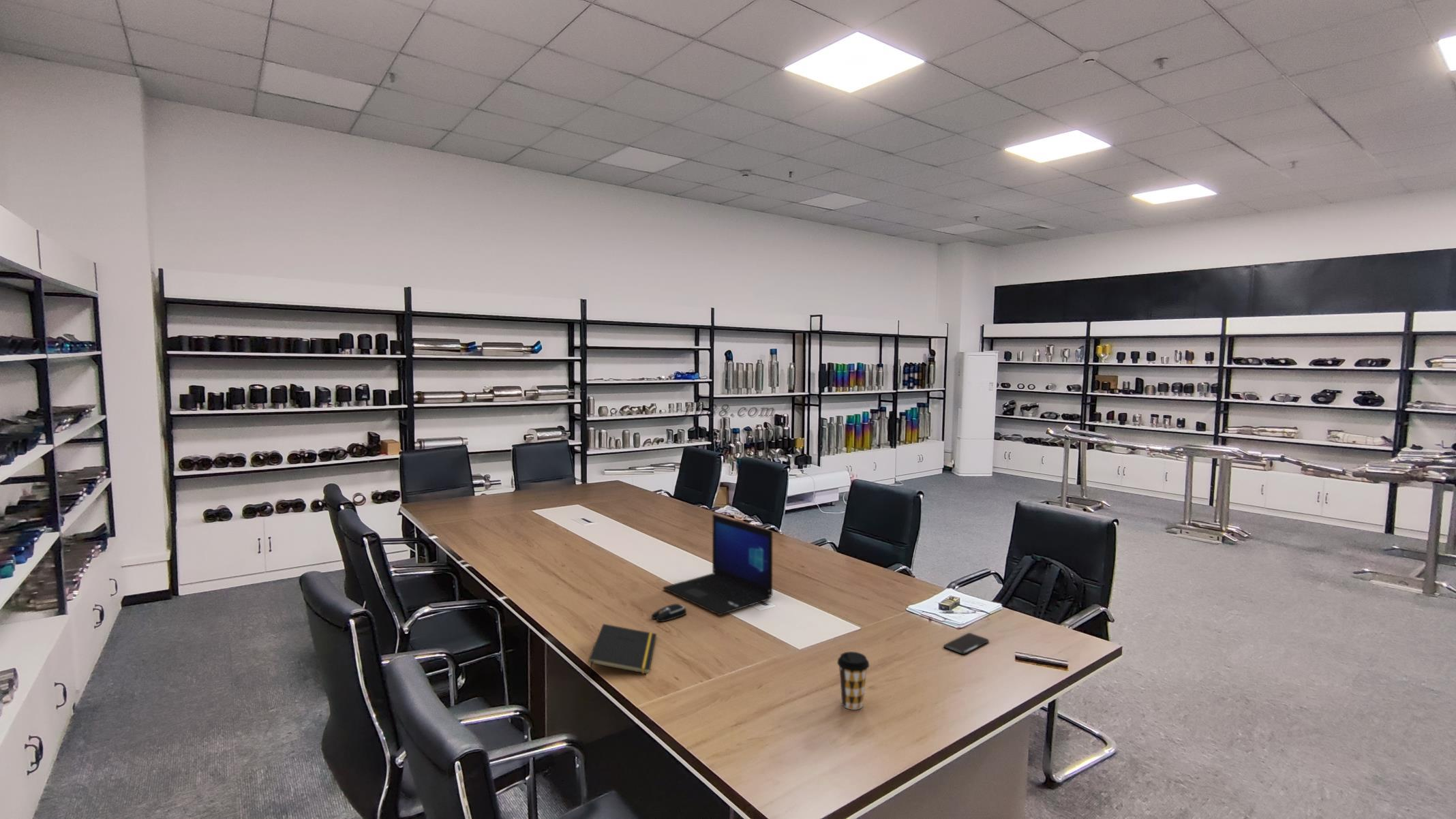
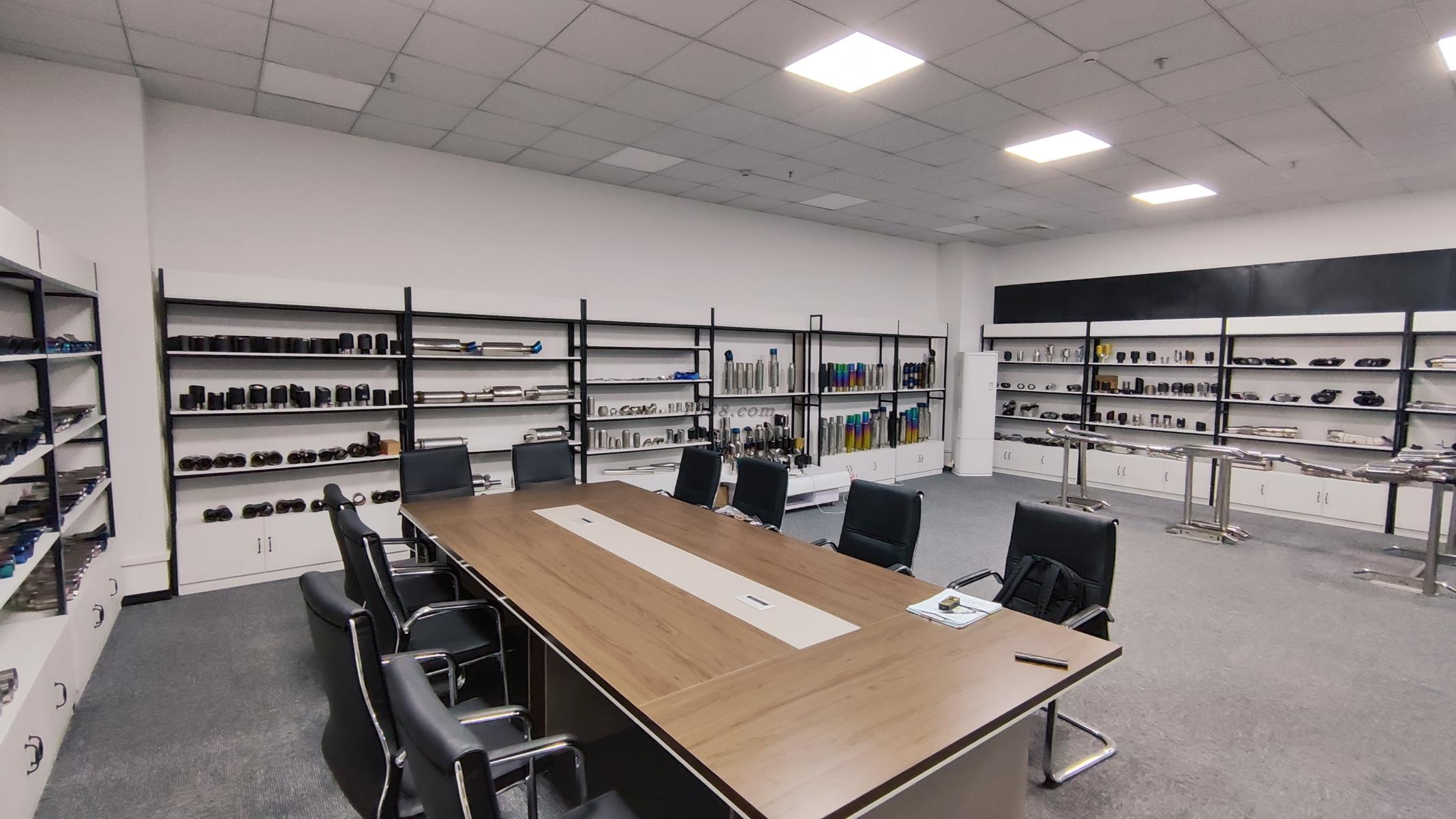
- notepad (624, 647)
- smartphone (966, 643)
- coffee cup (853, 681)
- computer mouse (669, 611)
- laptop (716, 561)
